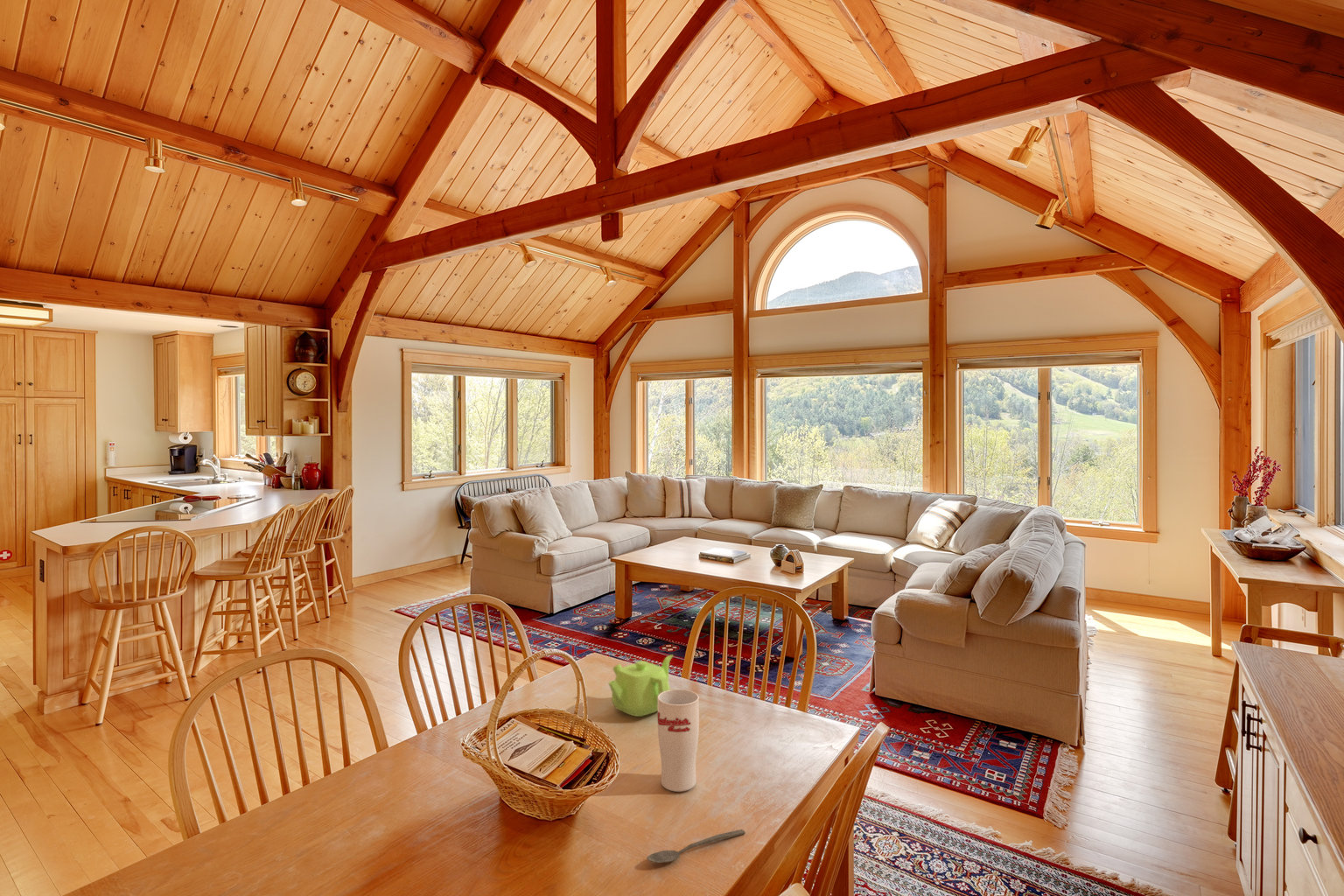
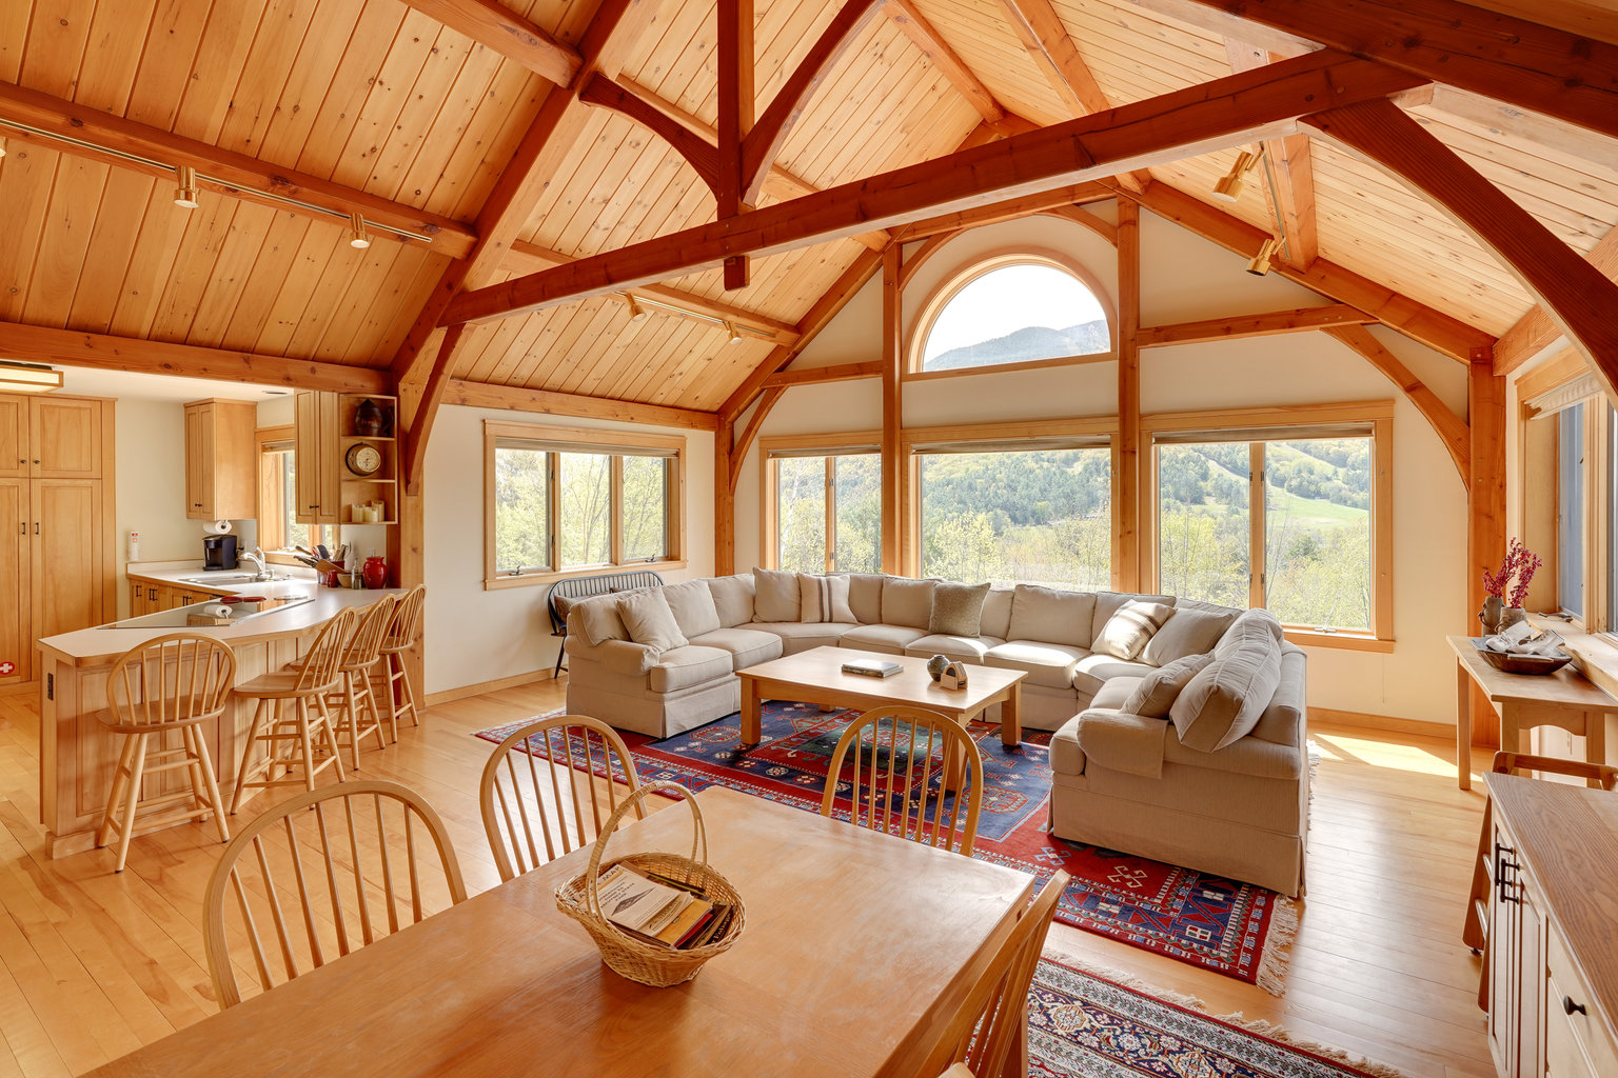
- spoon (697, 844)
- cup (678, 739)
- teapot (640, 683)
